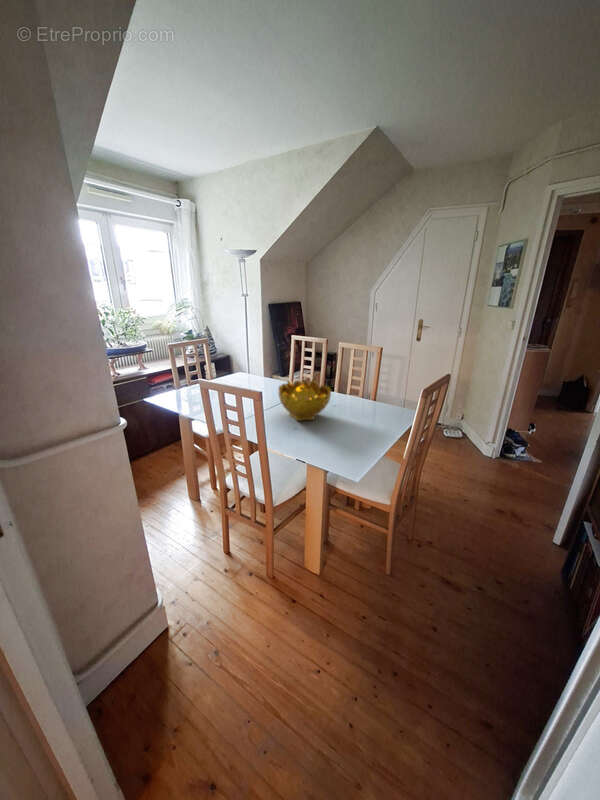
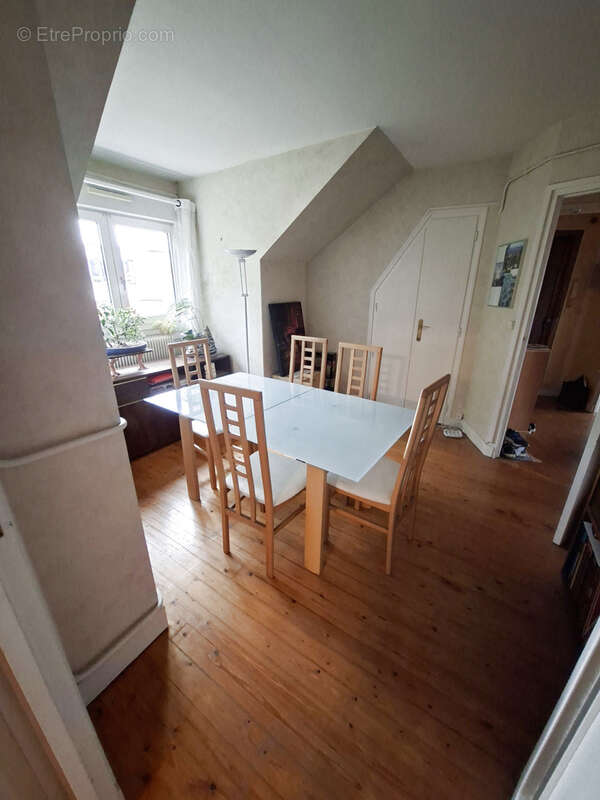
- decorative bowl (304, 401)
